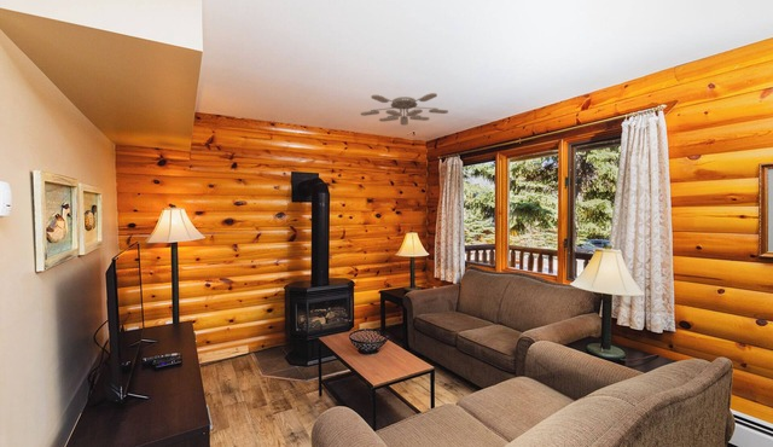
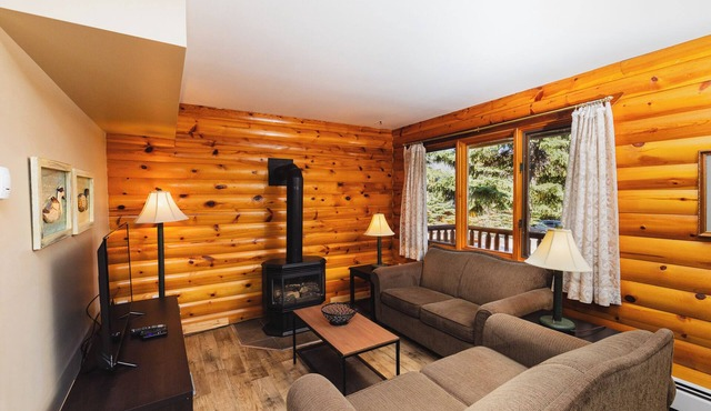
- ceiling fan (403, 110)
